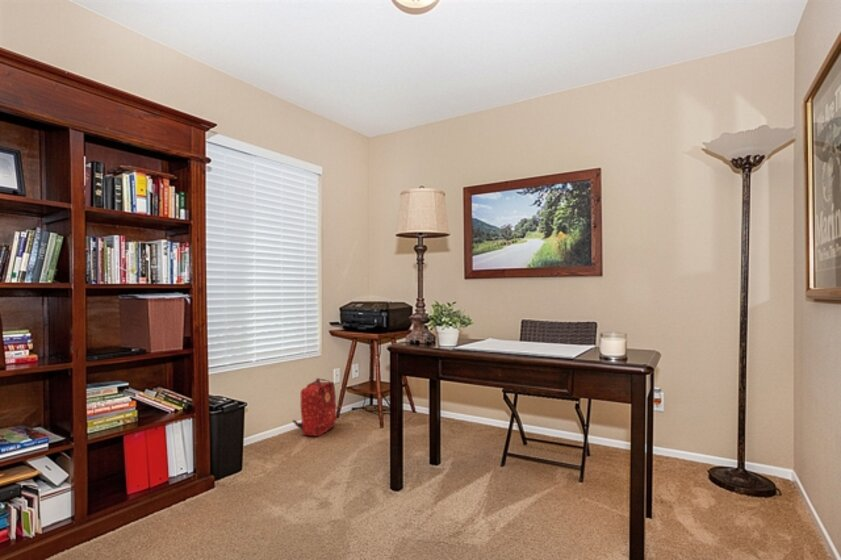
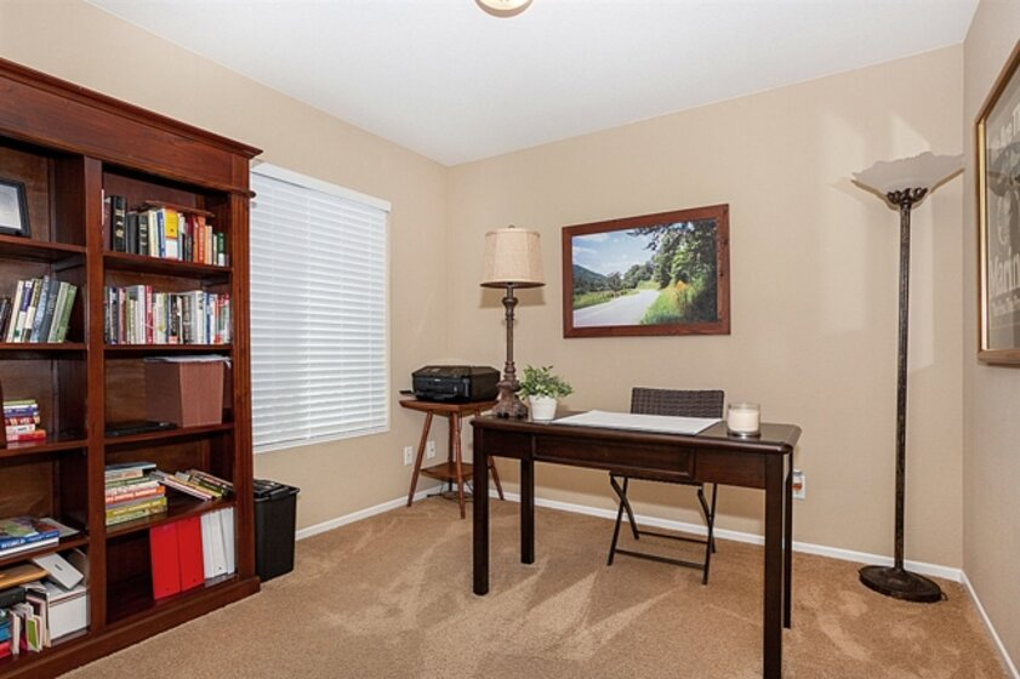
- backpack (315, 404)
